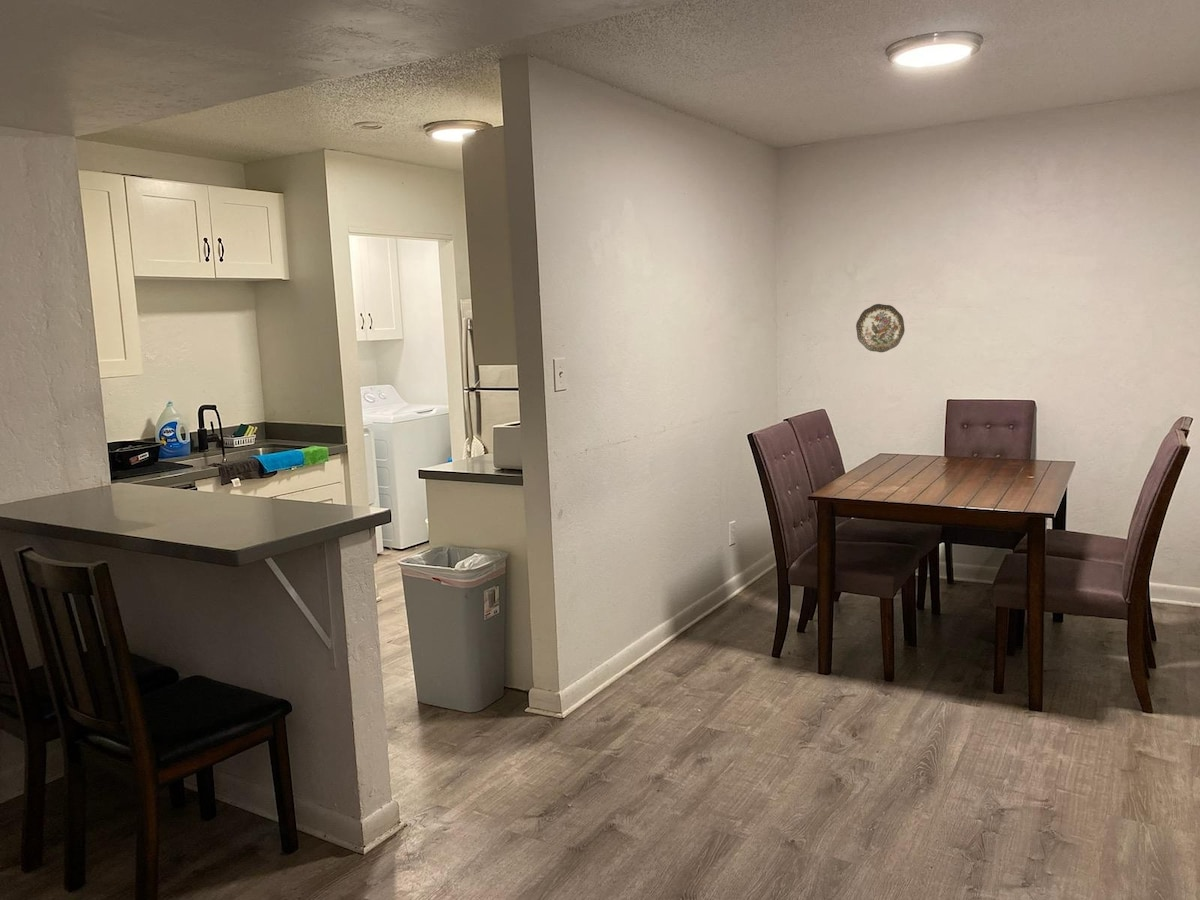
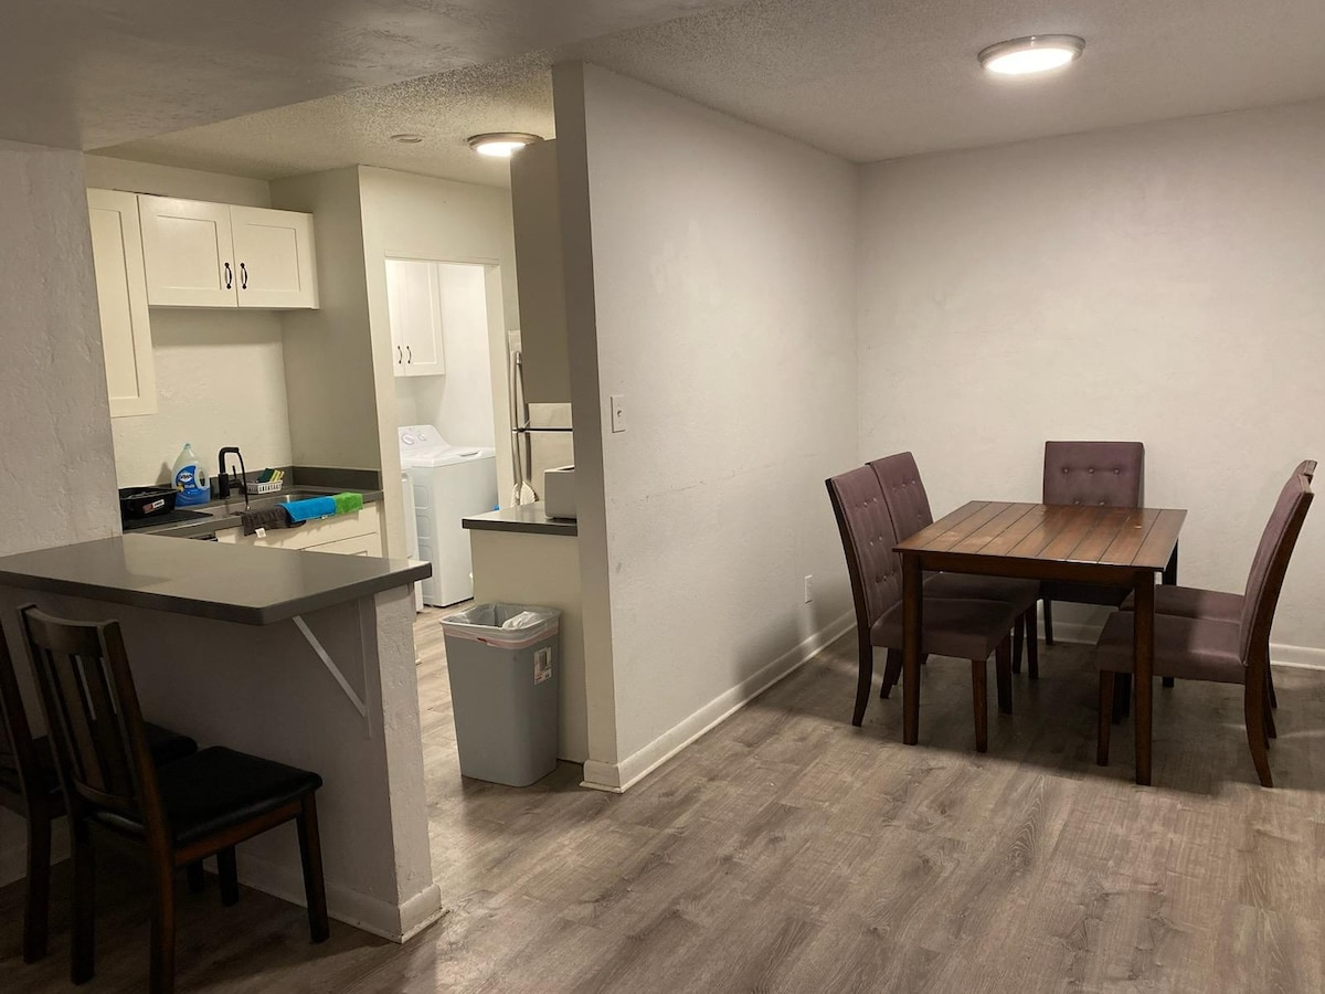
- decorative plate (880, 328)
